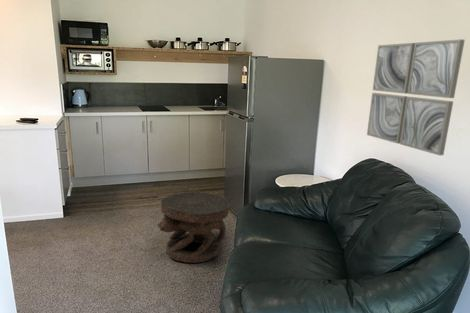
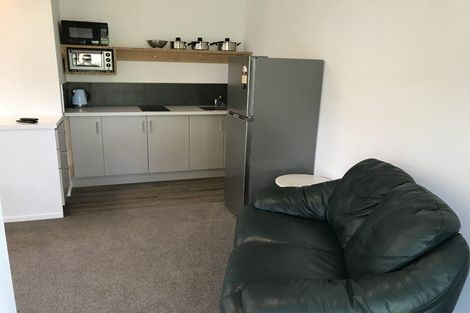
- side table (193, 225)
- wall art (407, 96)
